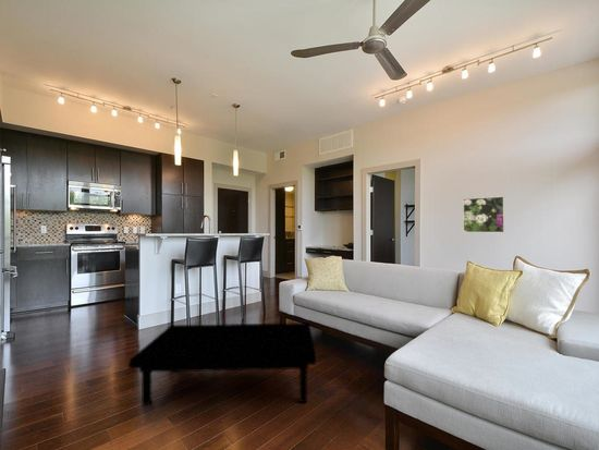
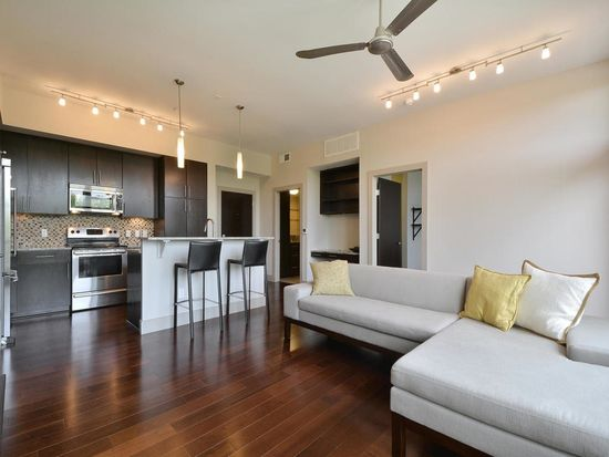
- coffee table (233, 360)
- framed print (482, 215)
